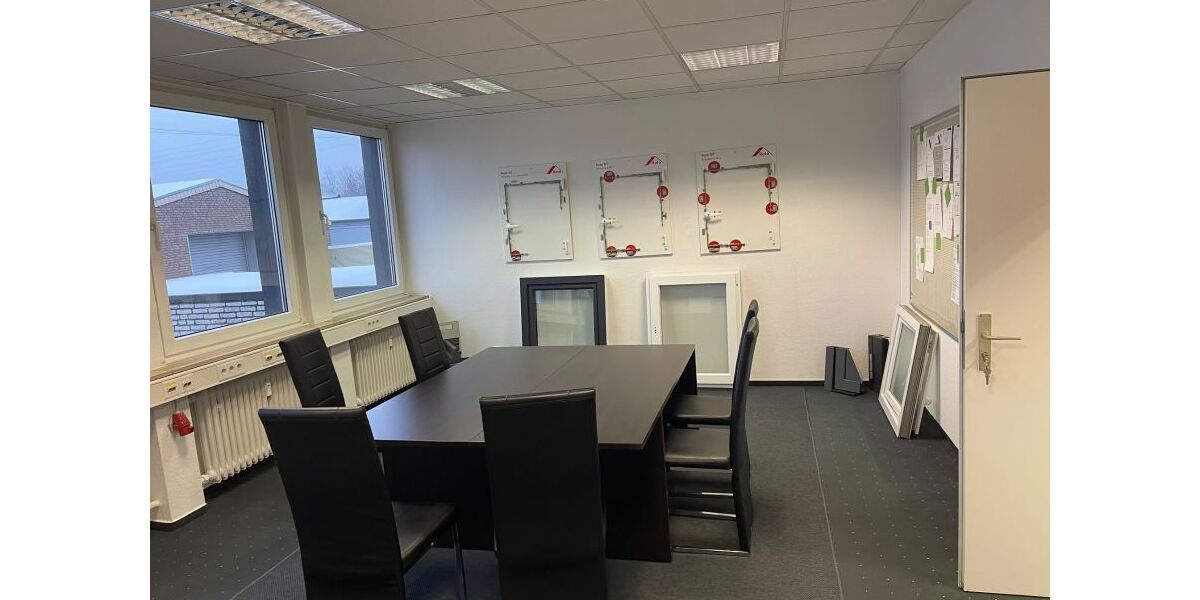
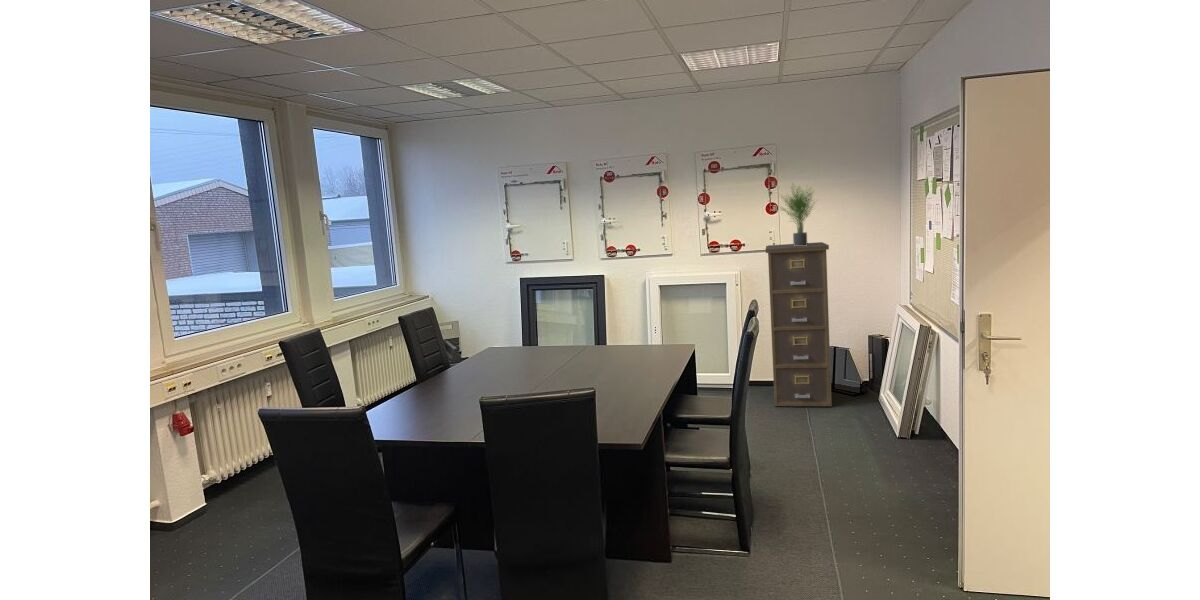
+ potted plant (795, 212)
+ filing cabinet (798, 321)
